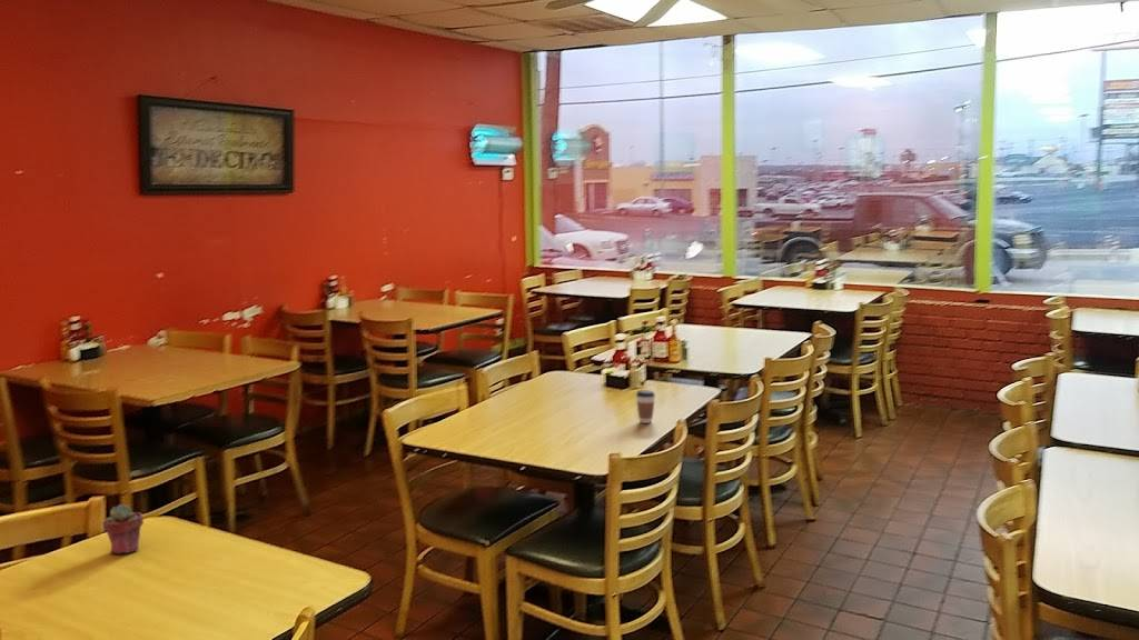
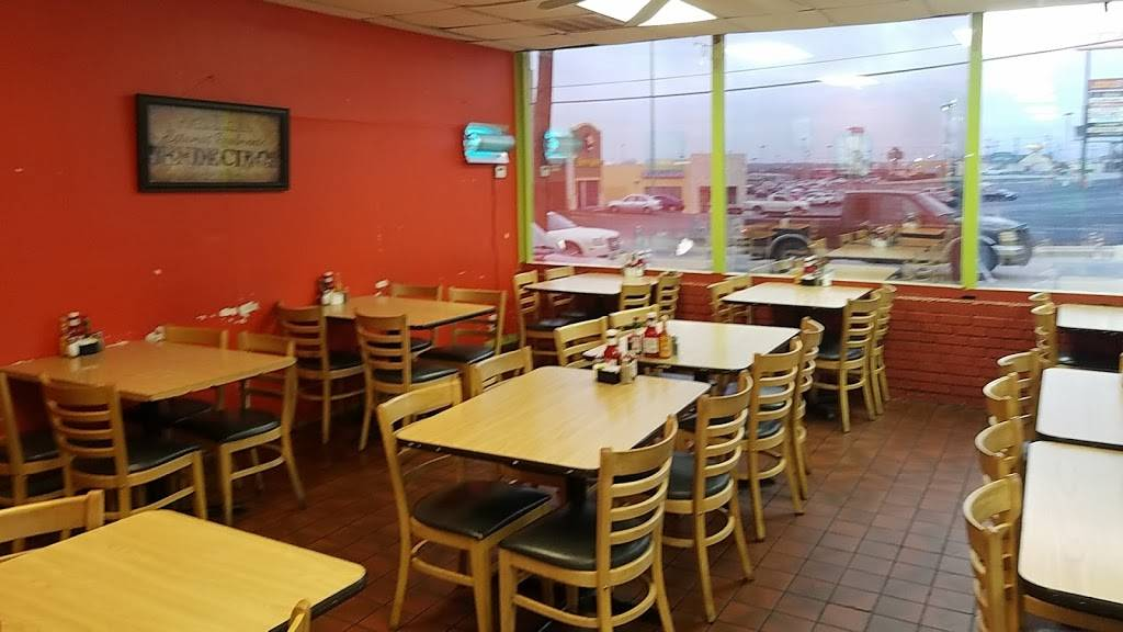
- potted succulent (123, 527)
- coffee cup (645, 406)
